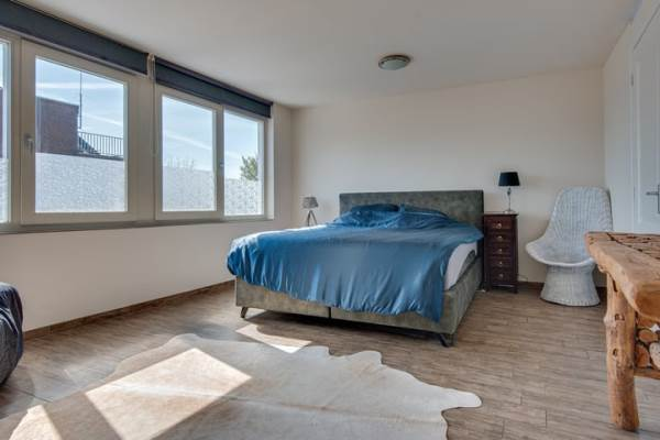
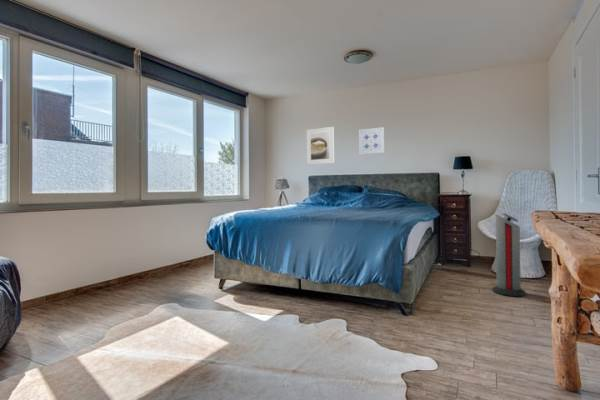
+ wall art (371, 141)
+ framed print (320, 146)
+ air purifier (507, 252)
